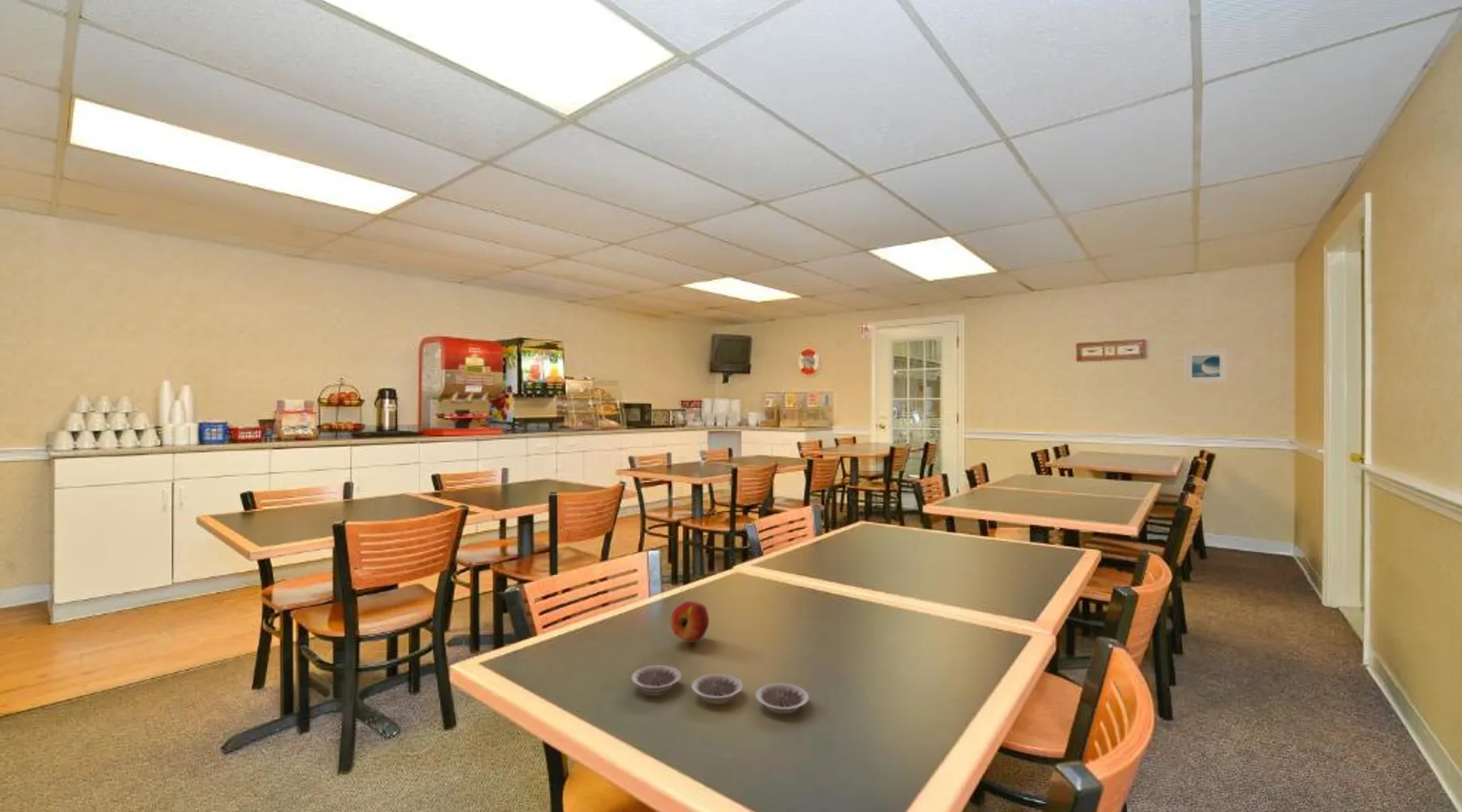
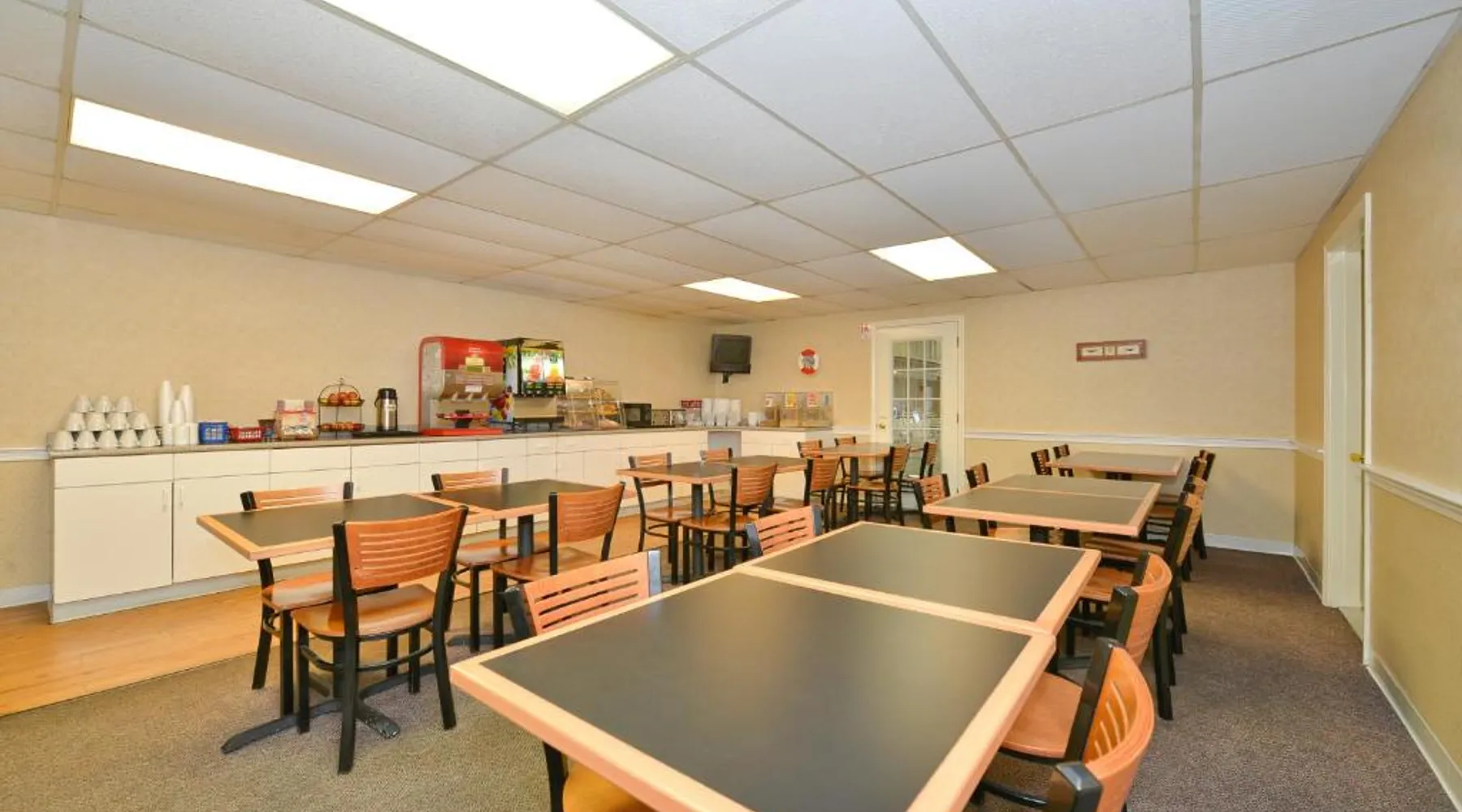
- plate (716, 689)
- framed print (1205, 366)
- apple (690, 620)
